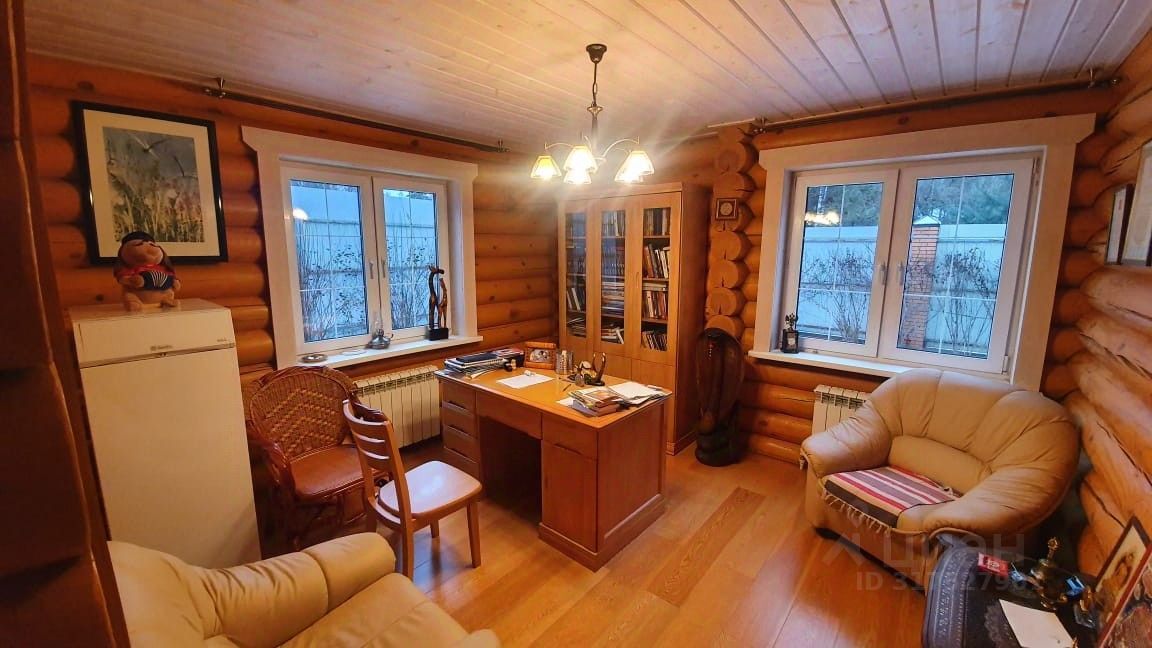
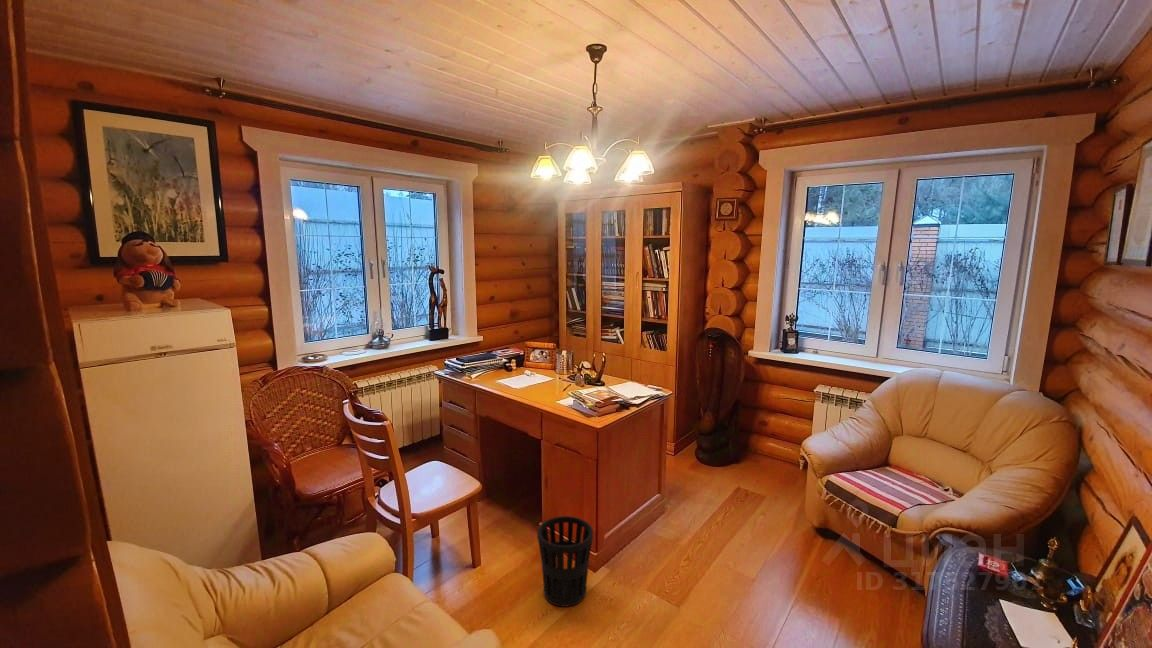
+ wastebasket (563, 561)
